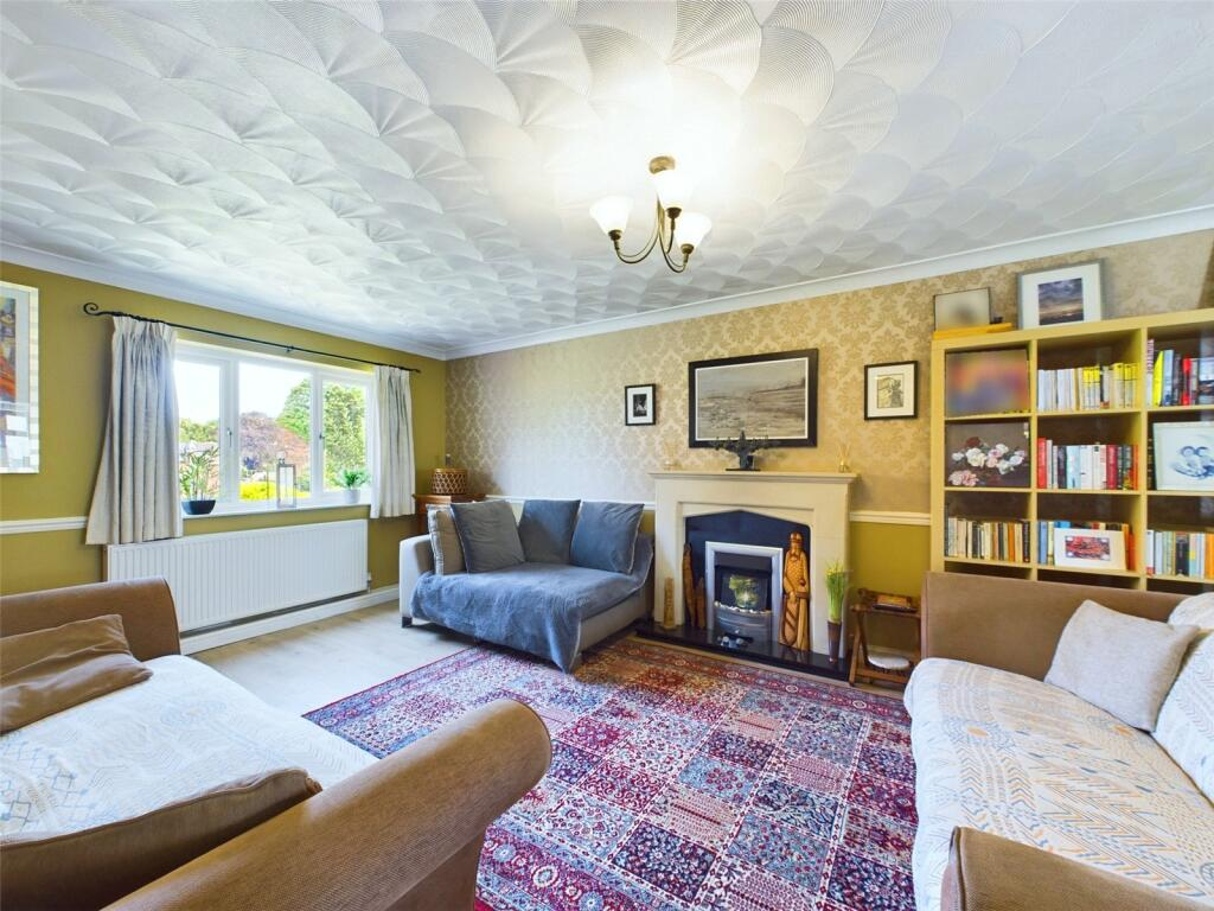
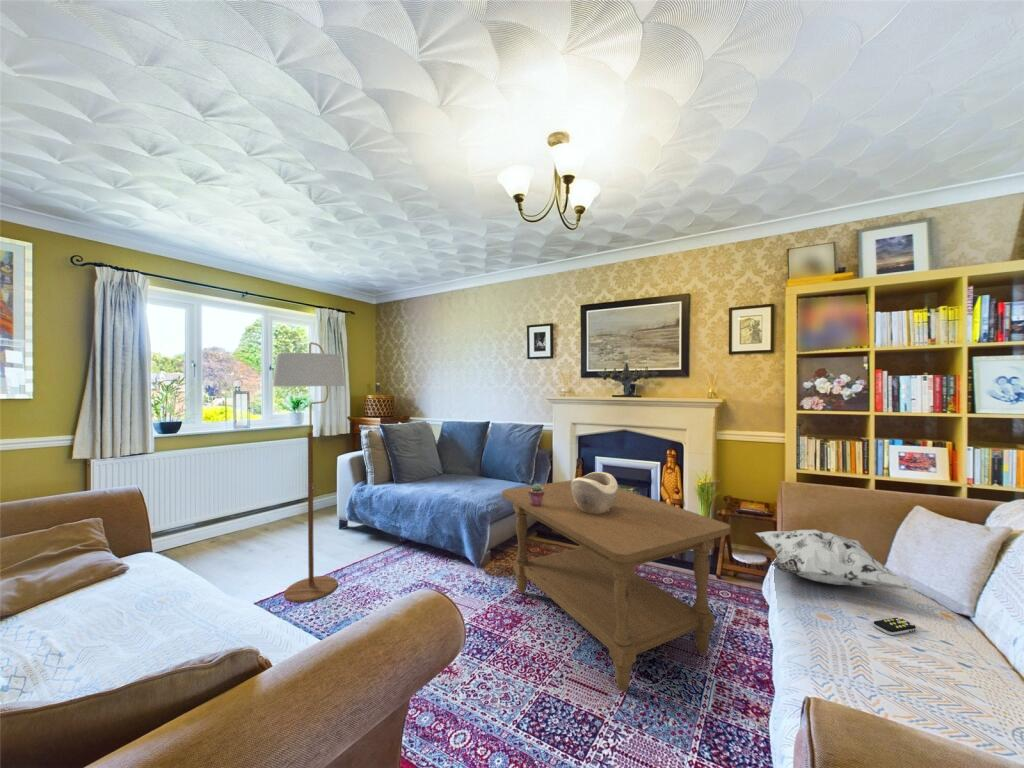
+ coffee table (600, 562)
+ floor lamp (312, 464)
+ remote control (894, 625)
+ decorative bowl (594, 492)
+ potted succulent (536, 493)
+ decorative pillow (822, 556)
